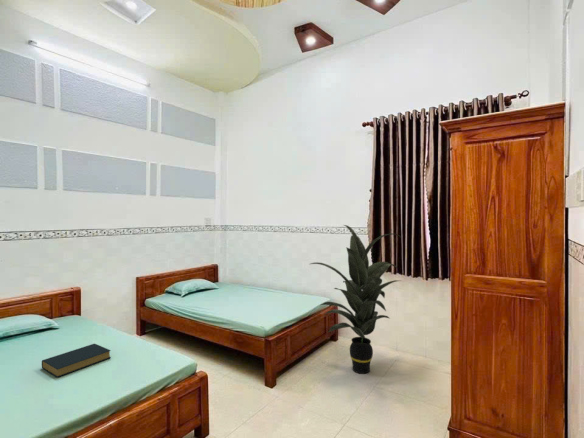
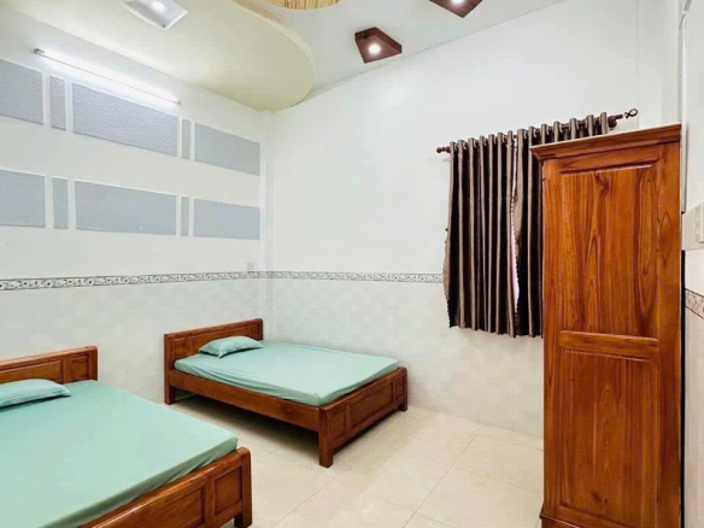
- indoor plant (358, 296)
- hardback book (77, 358)
